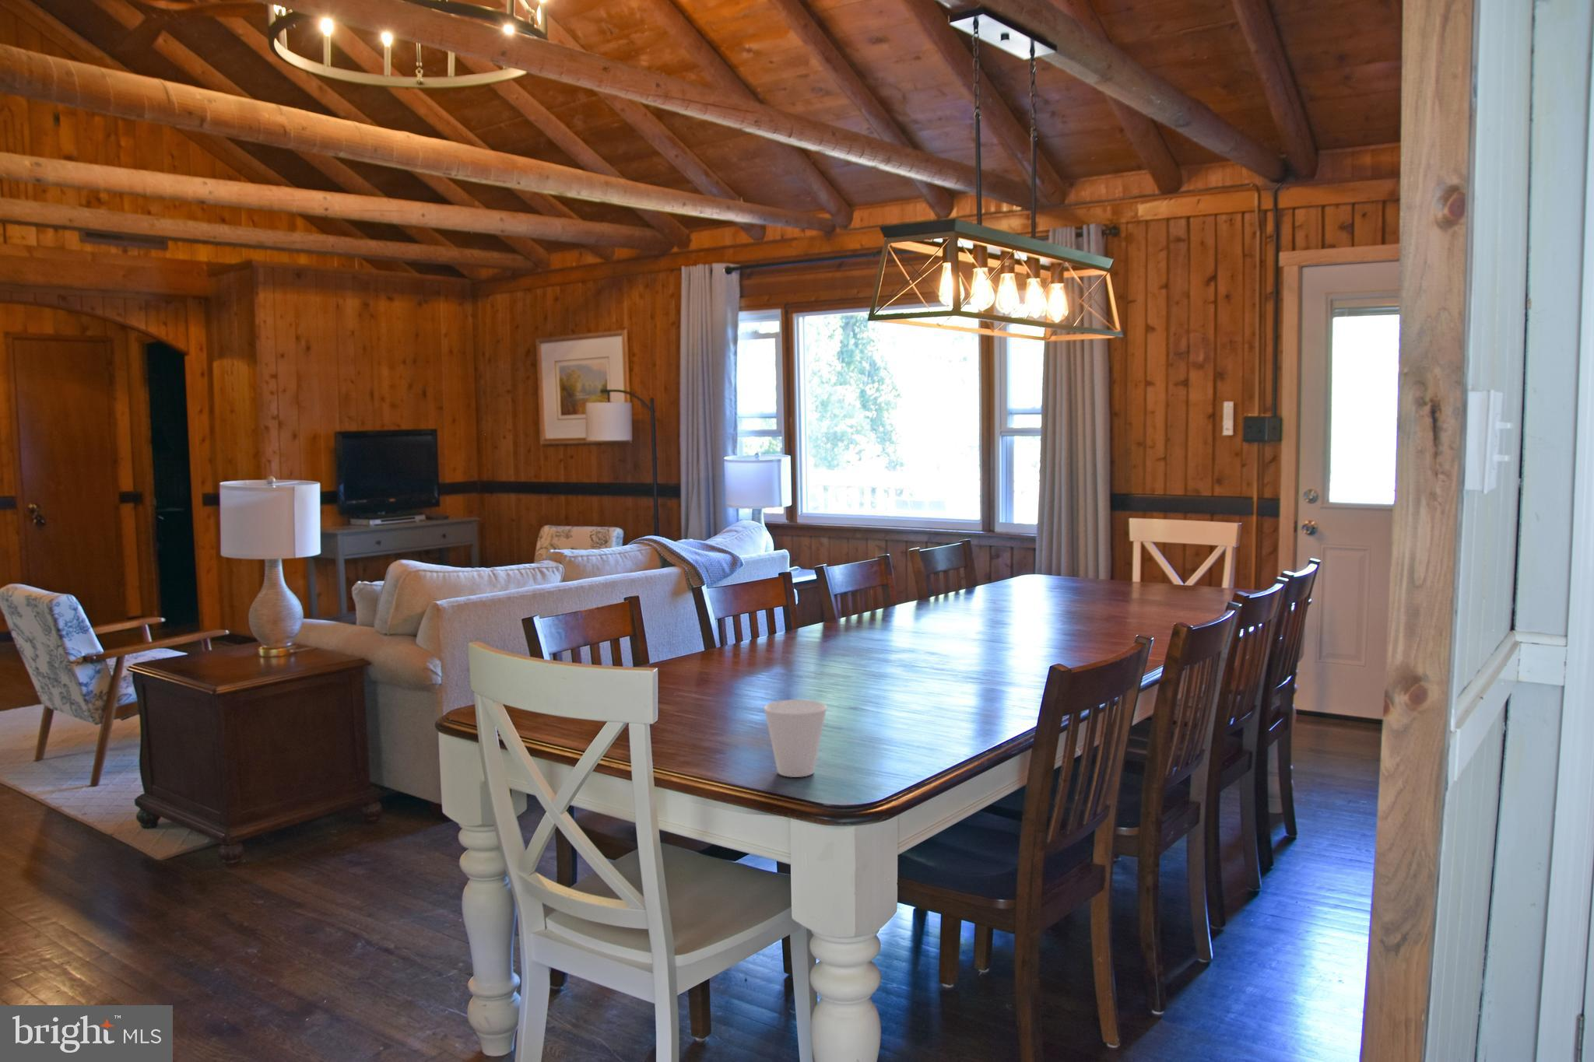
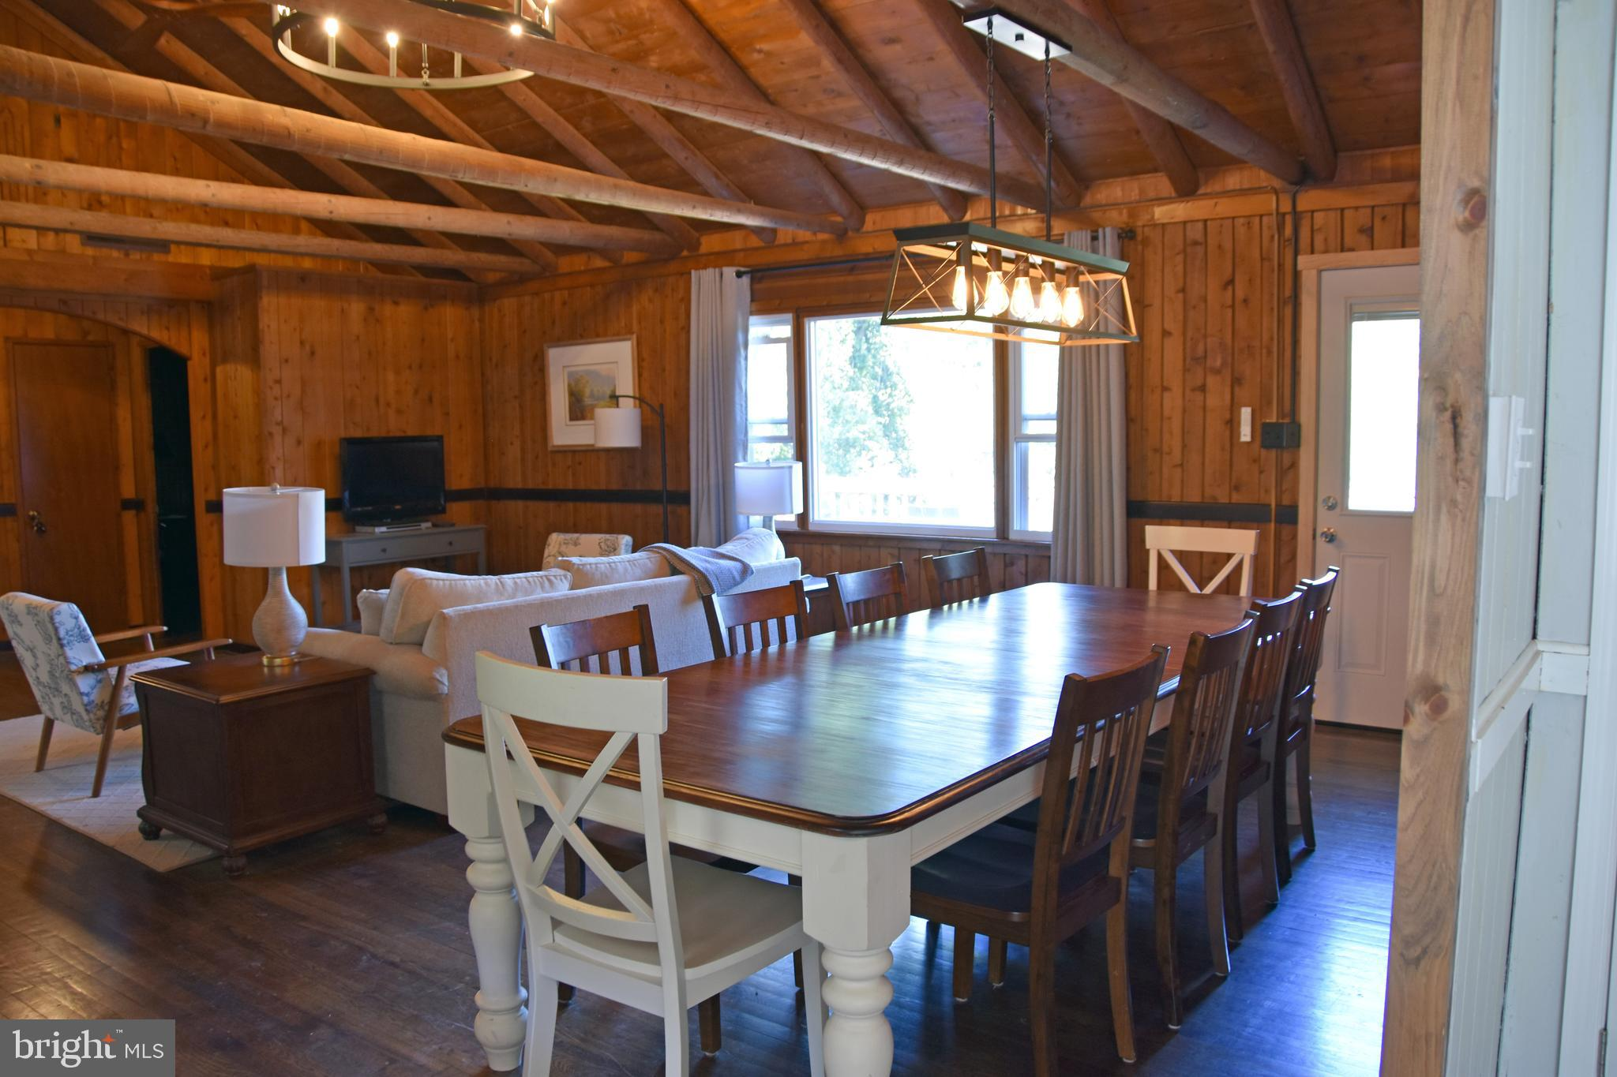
- cup (795, 740)
